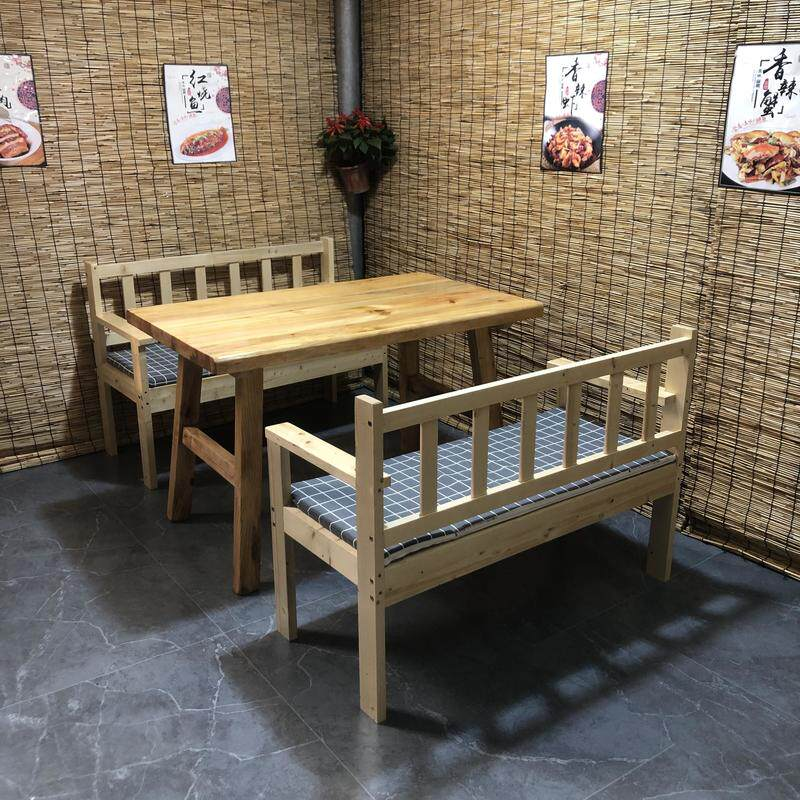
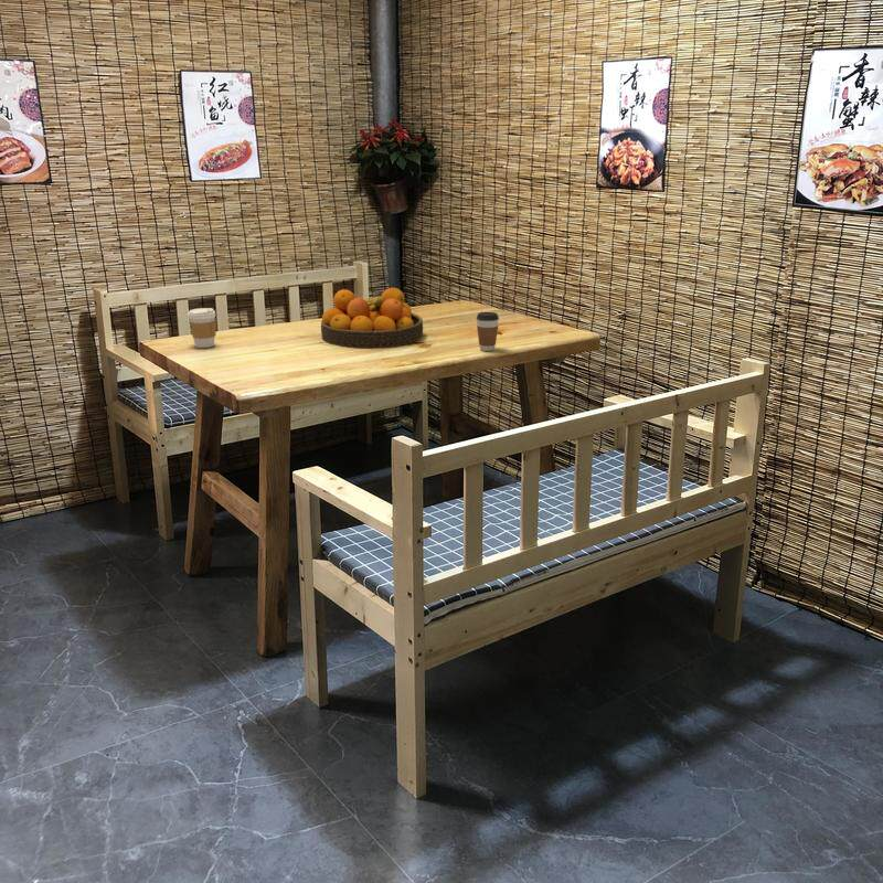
+ fruit bowl (371, 313)
+ coffee cup (202, 327)
+ coffee cup (487, 331)
